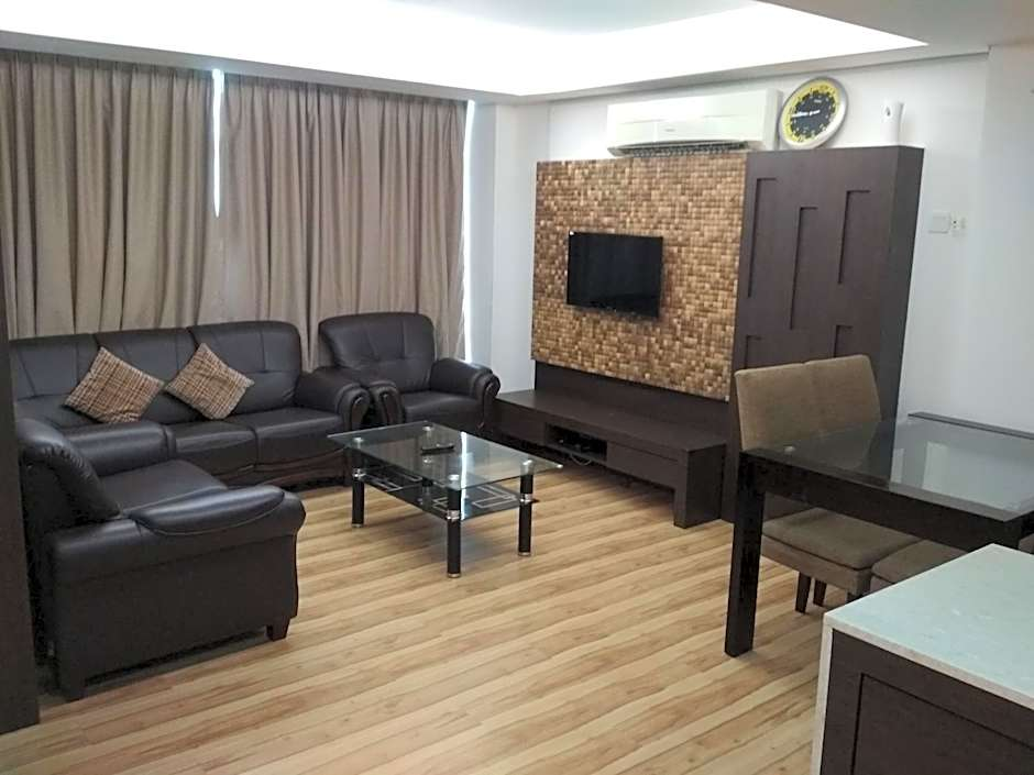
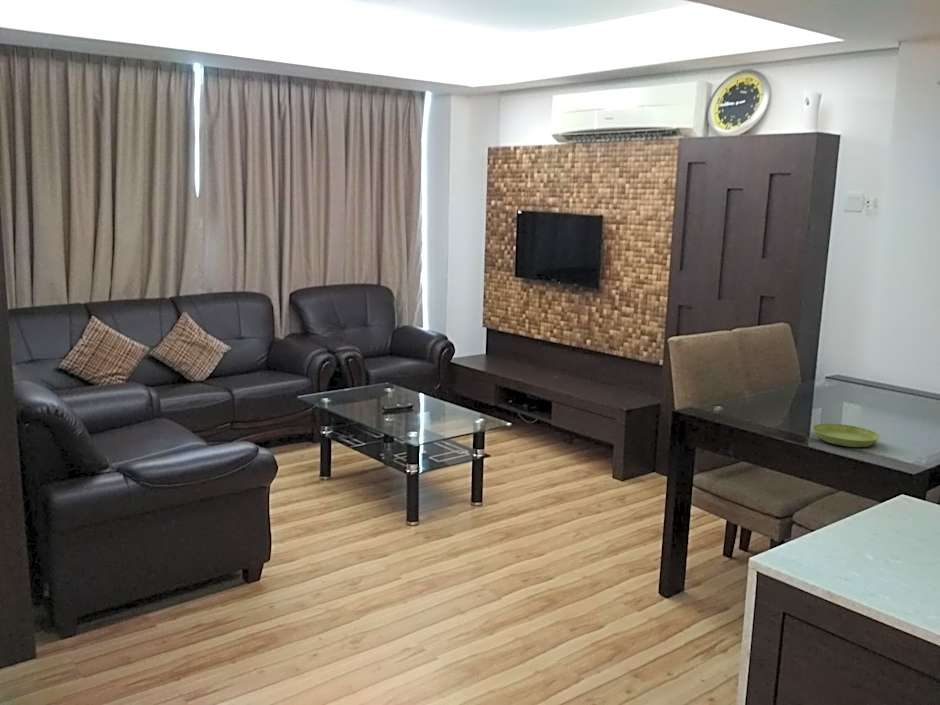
+ saucer (845, 436)
